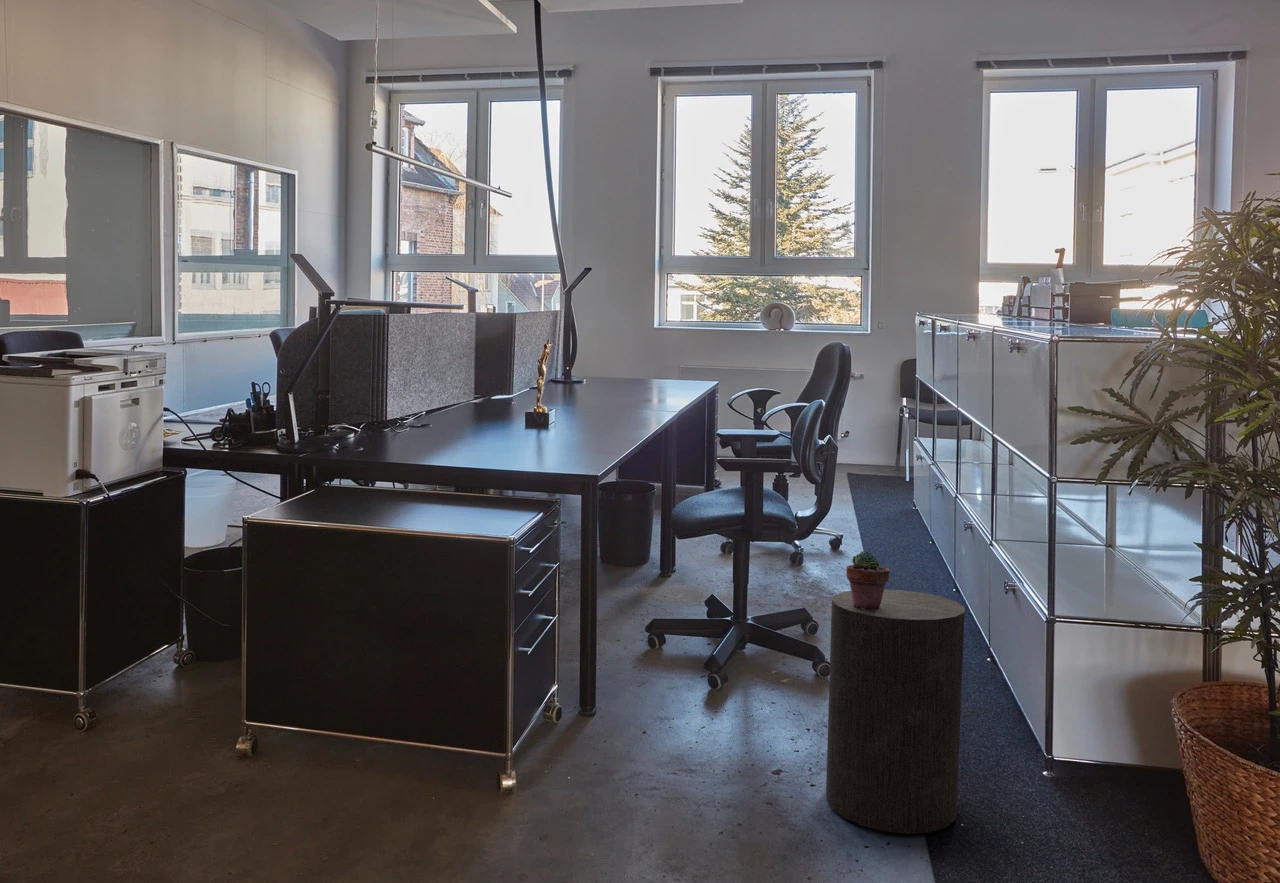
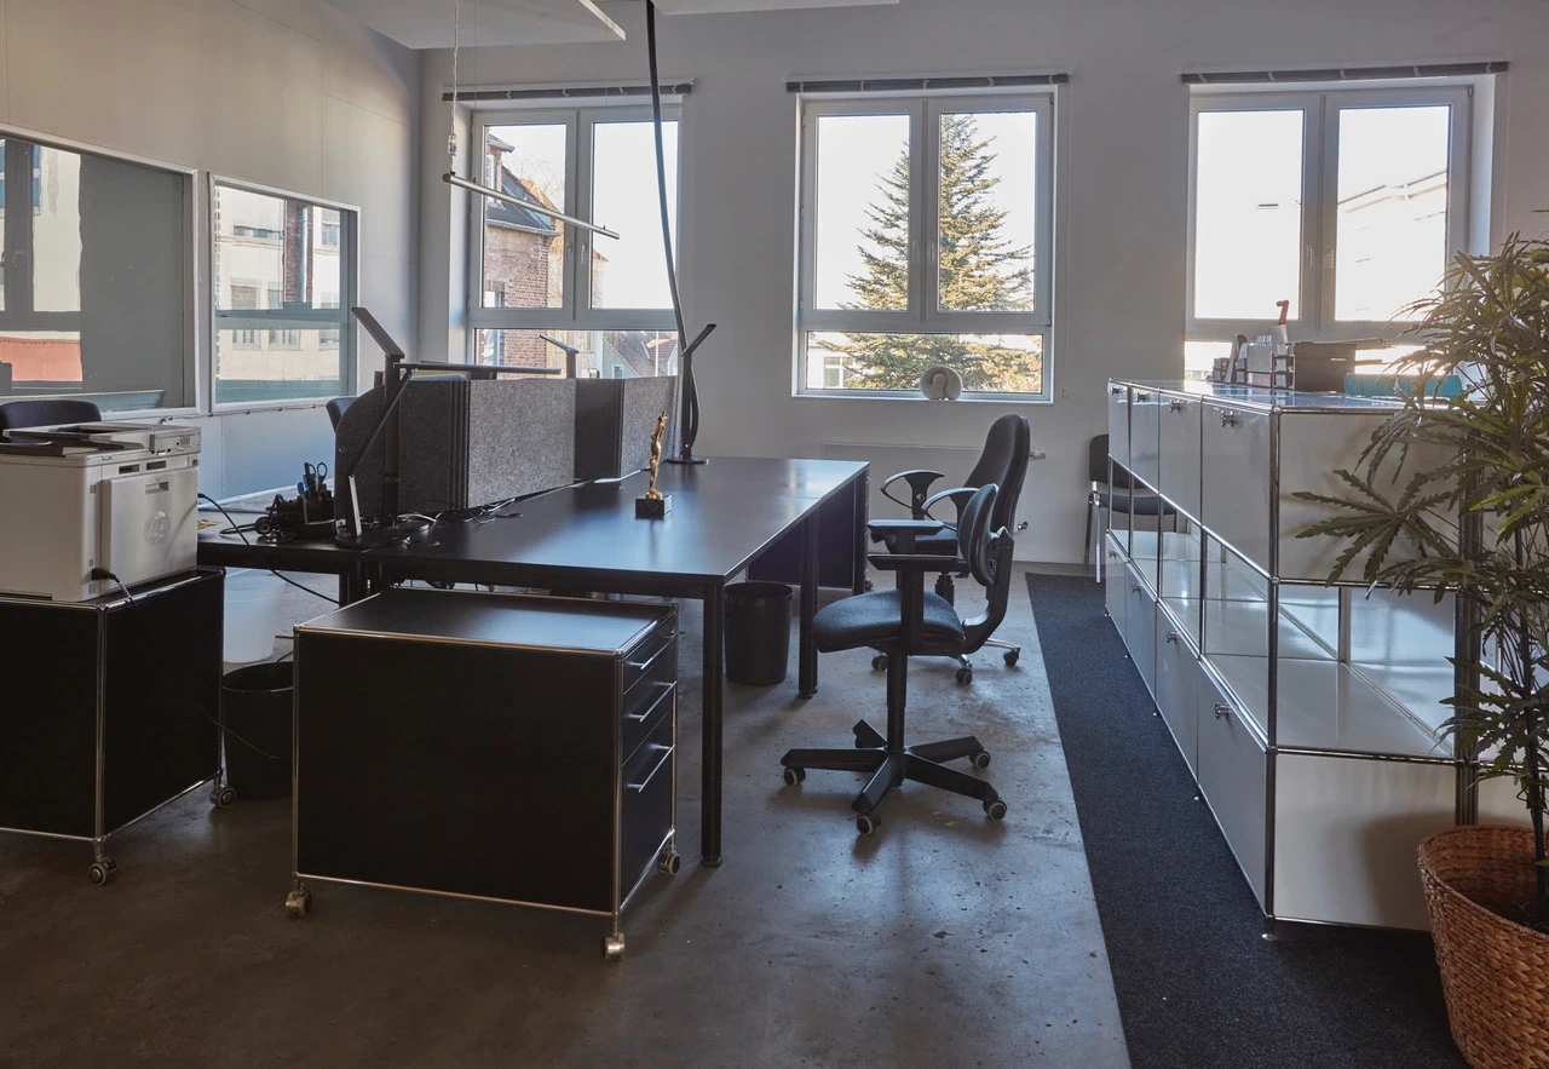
- potted succulent (867, 578)
- stool (894, 703)
